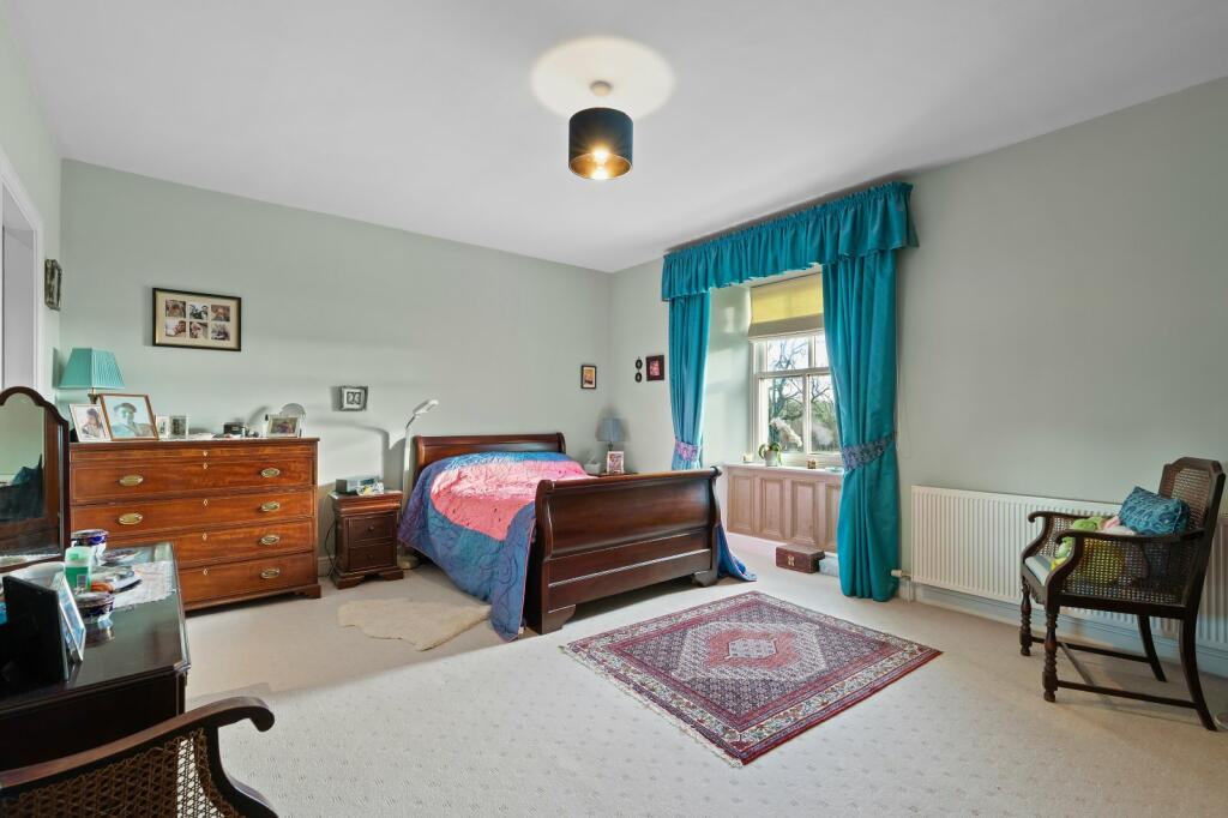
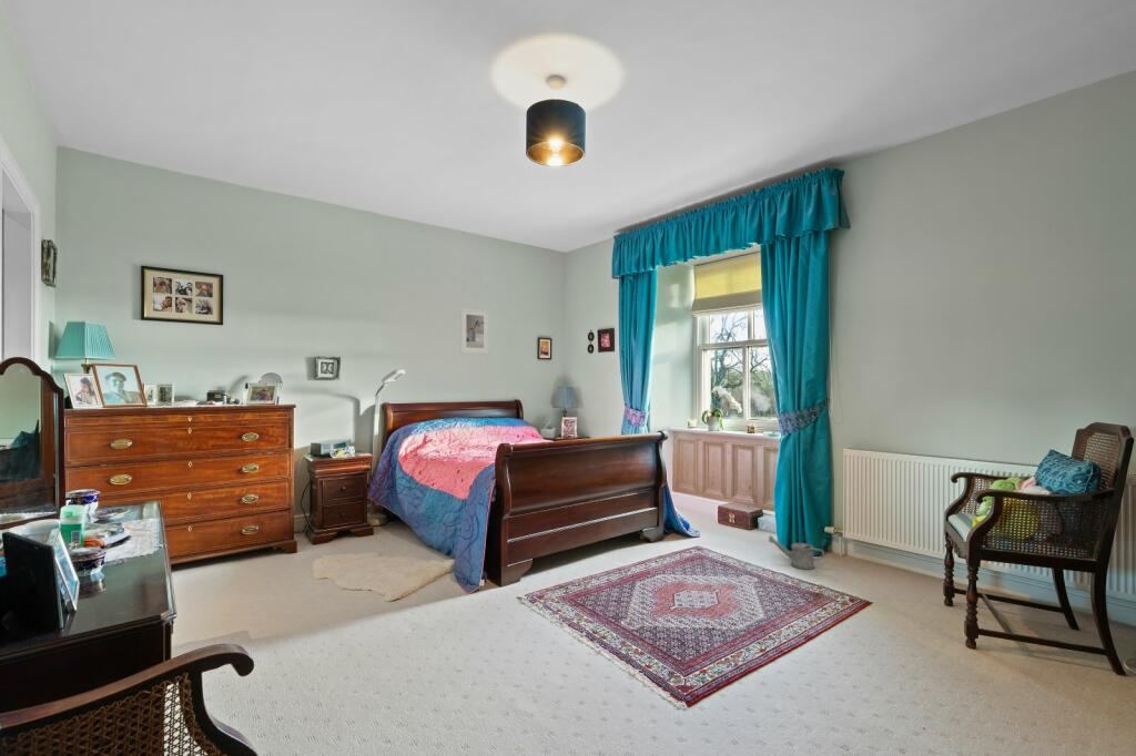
+ watering can (795, 552)
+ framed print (475, 331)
